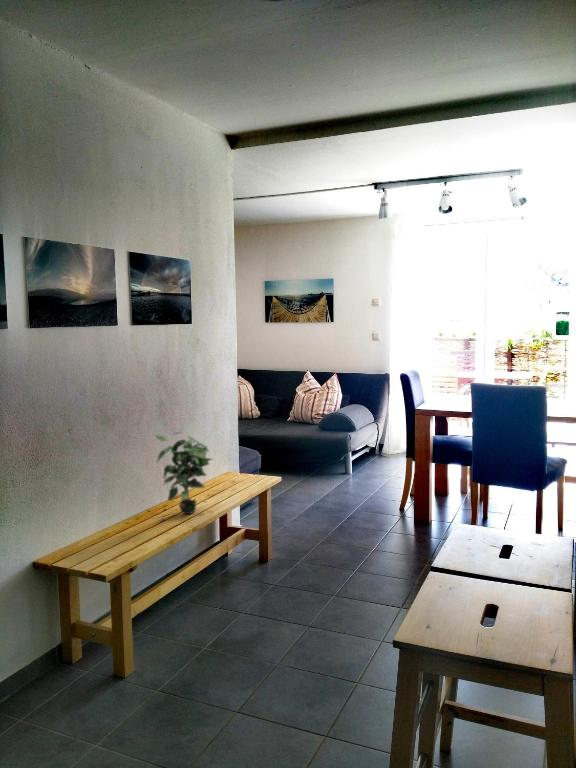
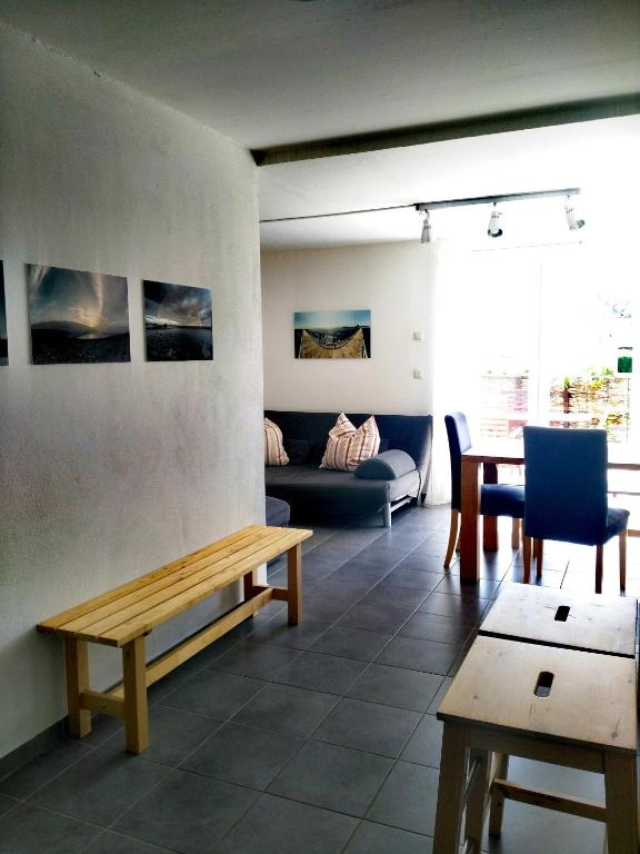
- potted plant (185, 473)
